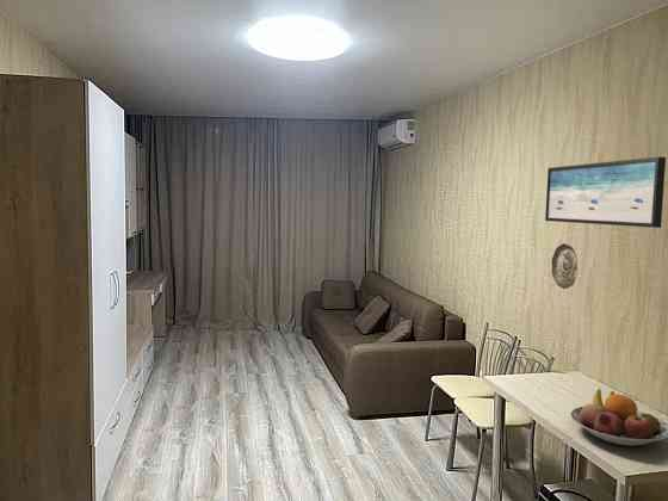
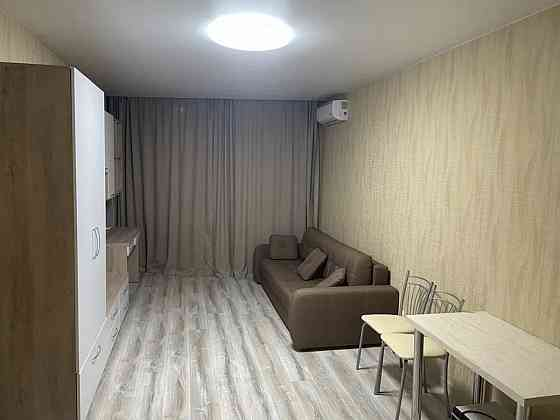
- wall art (596, 193)
- fruit bowl (619, 418)
- decorative plate (565, 266)
